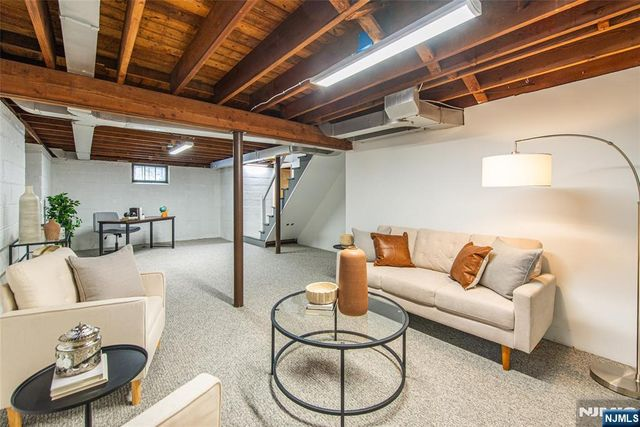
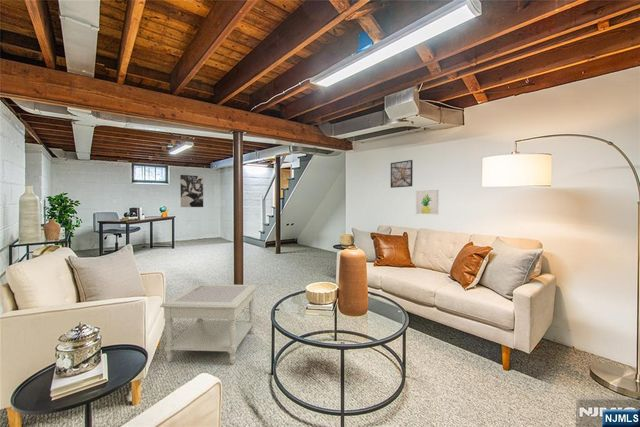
+ side table (214, 320)
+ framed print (401, 174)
+ wall art (192, 191)
+ wall art (426, 202)
